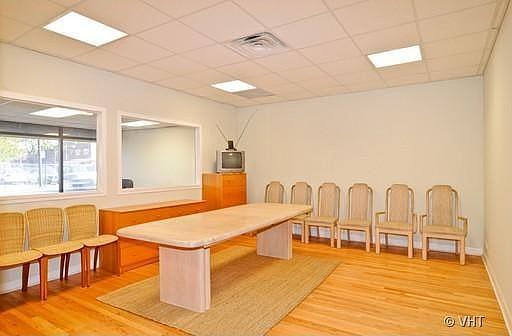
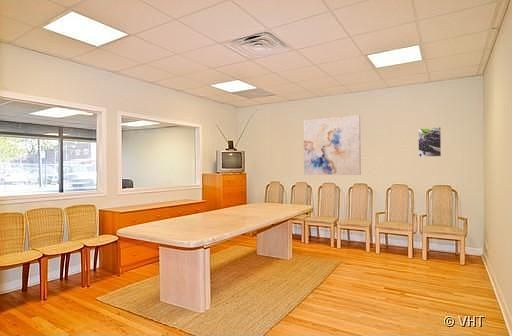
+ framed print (429, 142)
+ wall art (330, 146)
